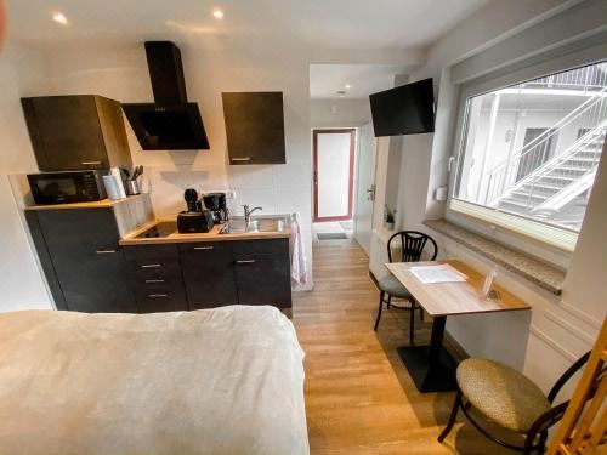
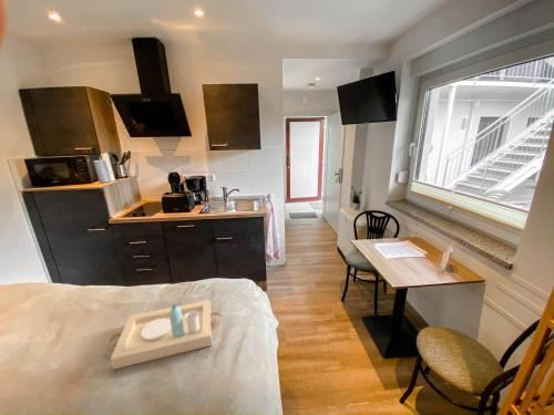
+ serving tray (166, 317)
